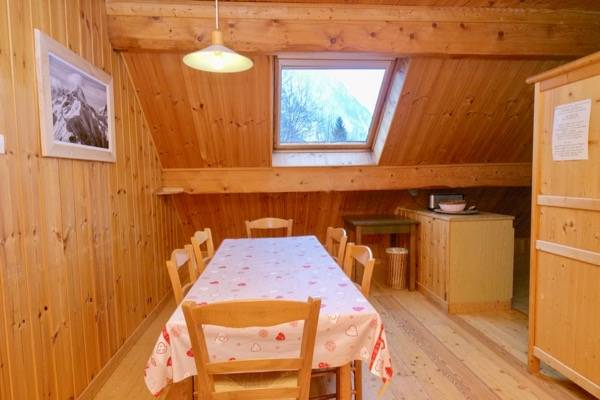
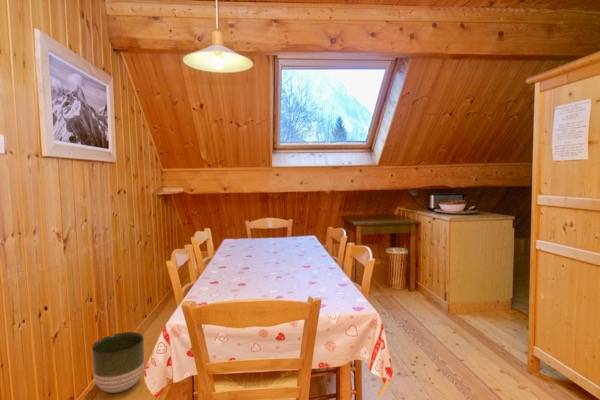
+ planter (119, 364)
